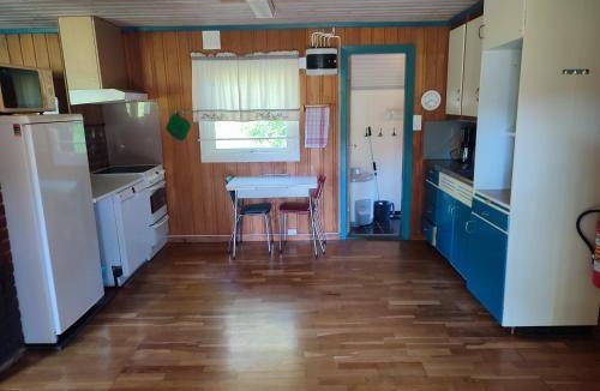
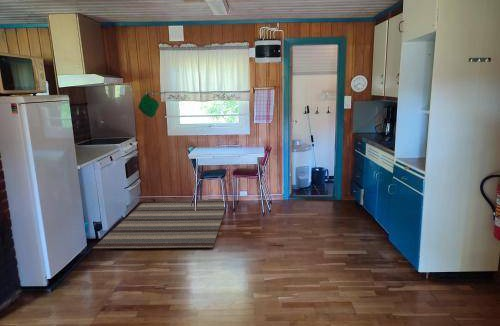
+ rug (175, 215)
